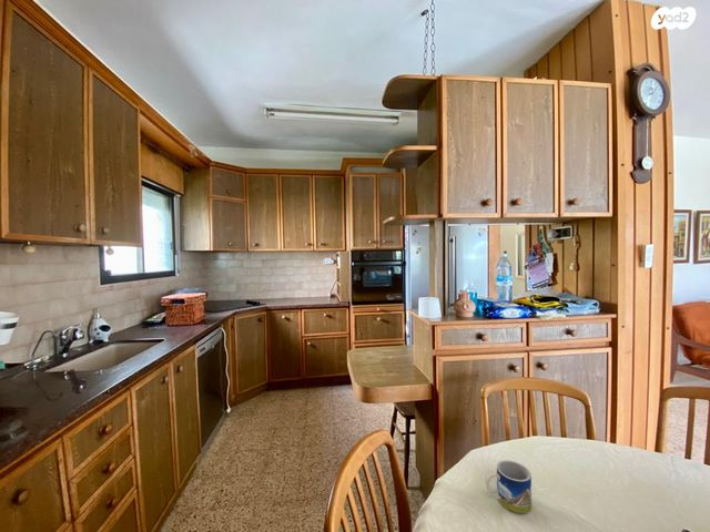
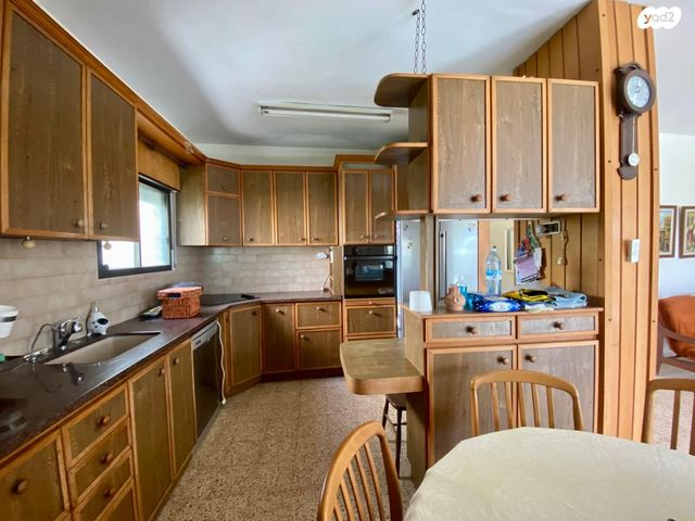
- mug (507, 485)
